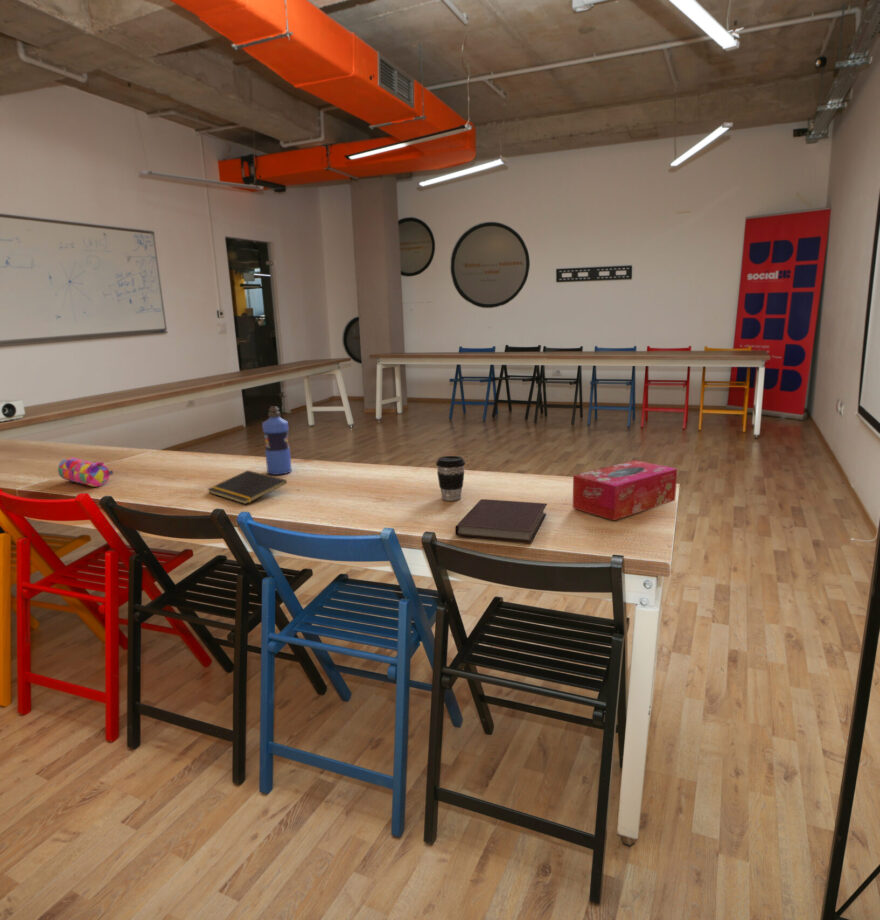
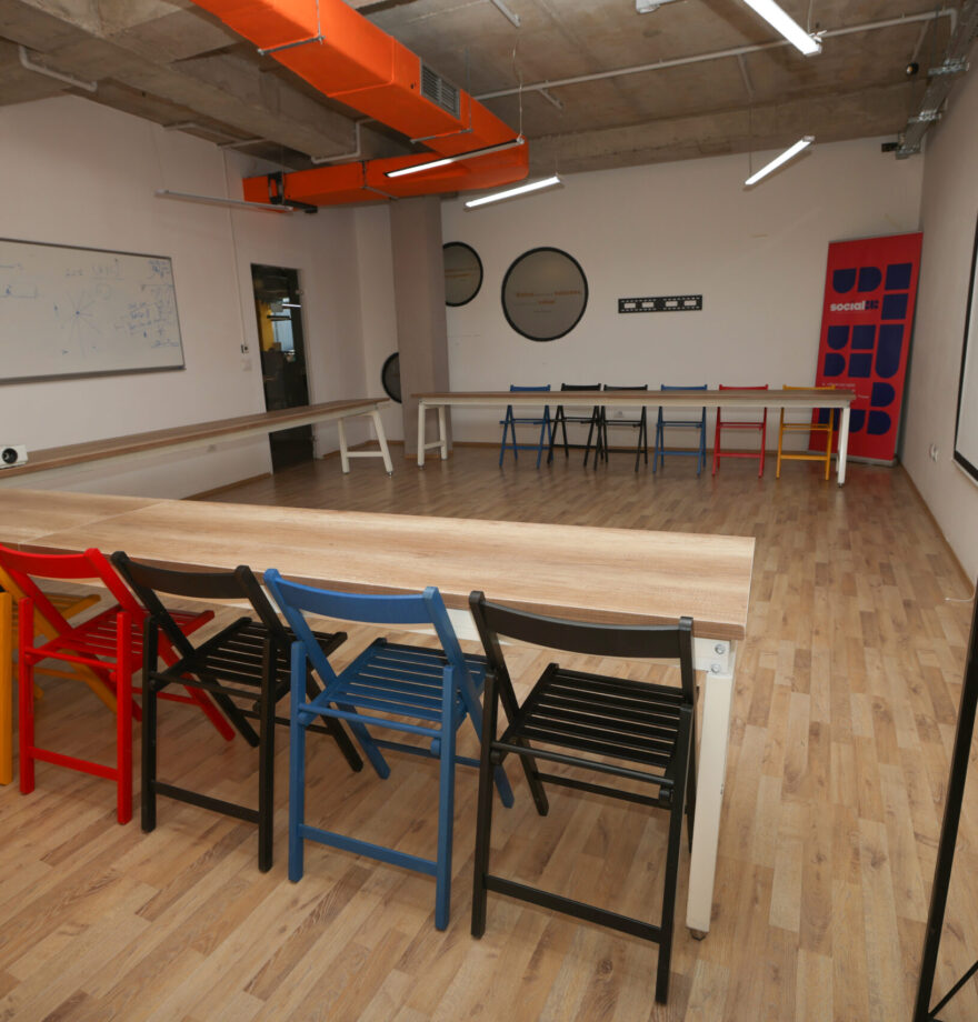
- tissue box (625, 488)
- water bottle (276, 439)
- notebook (503, 518)
- notepad (246, 486)
- pencil case (84, 471)
- coffee cup (450, 478)
